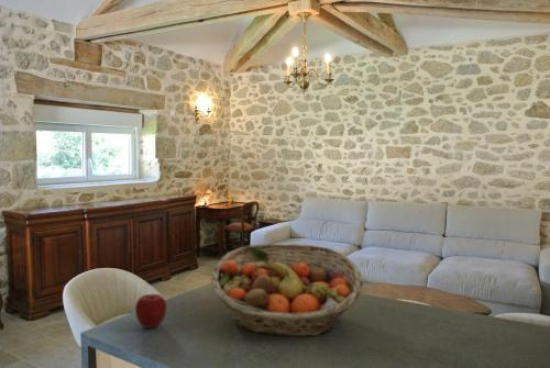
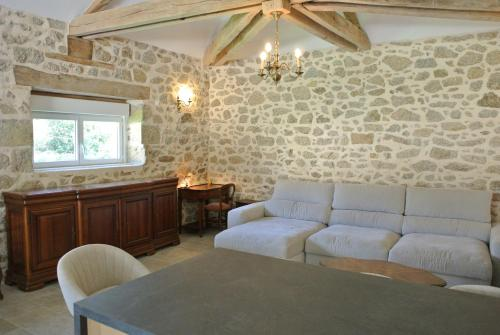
- apple (151, 310)
- fruit basket (286, 286)
